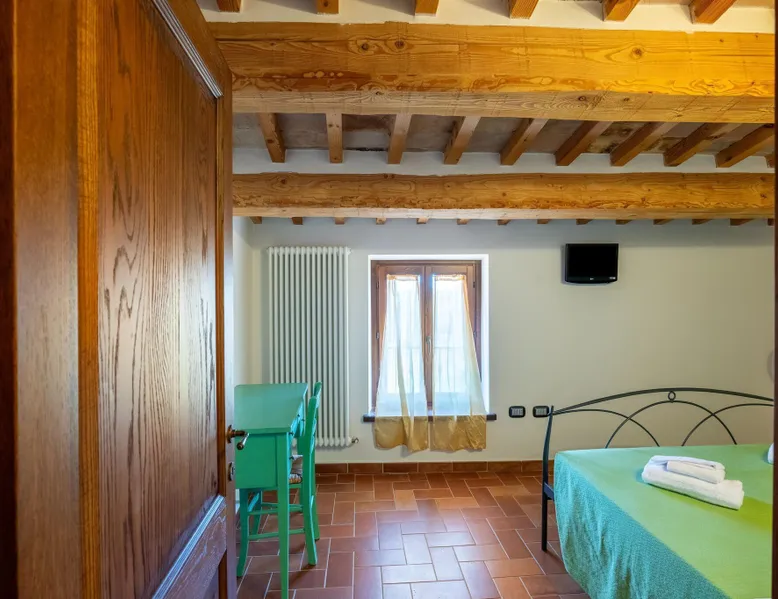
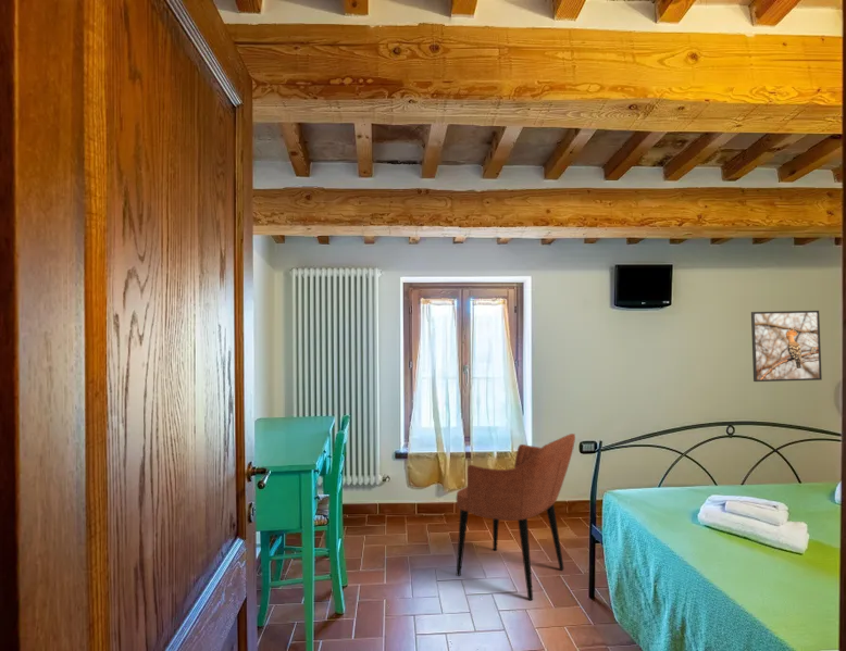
+ armchair (515, 503)
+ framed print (786, 346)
